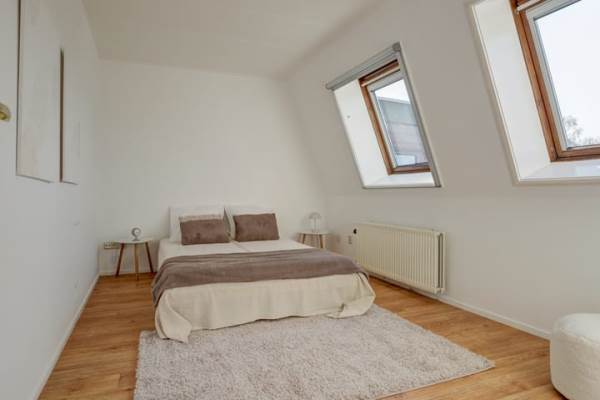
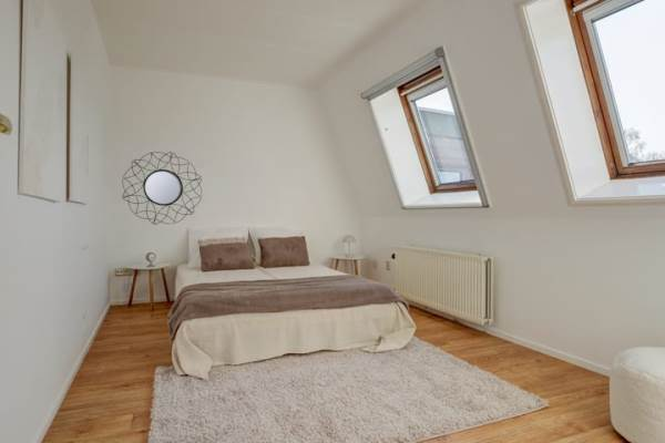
+ home mirror (163, 187)
